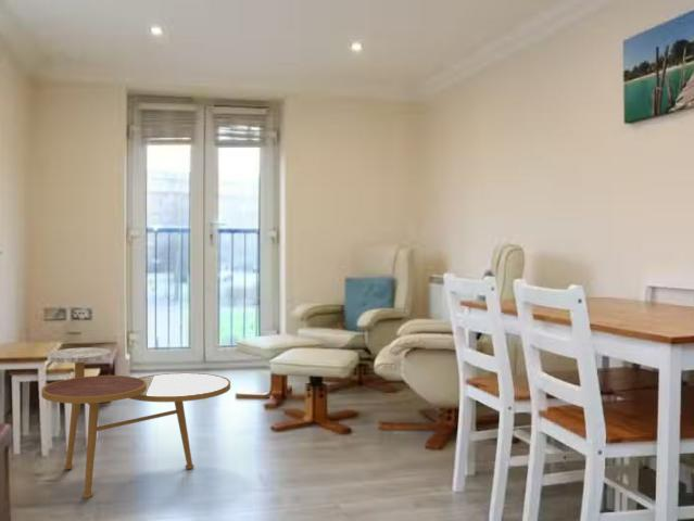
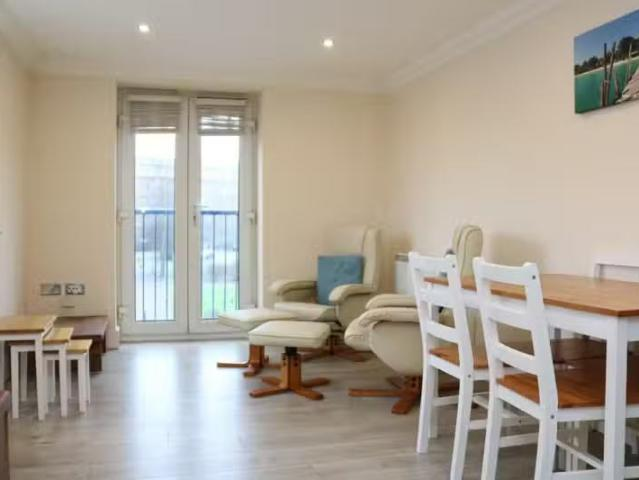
- side table (127, 420)
